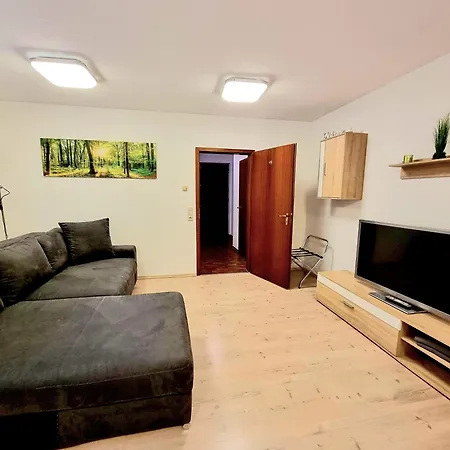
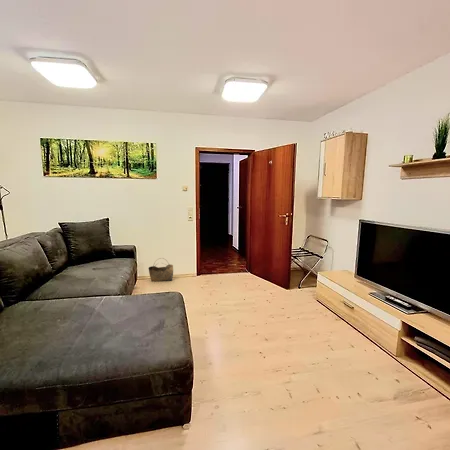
+ basket (161, 270)
